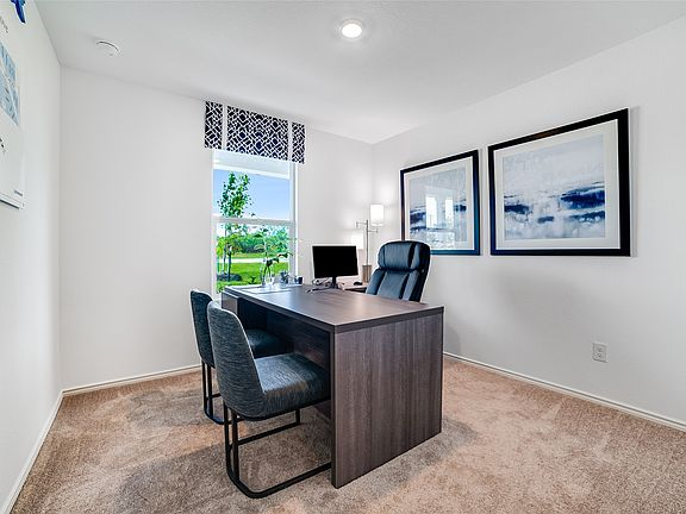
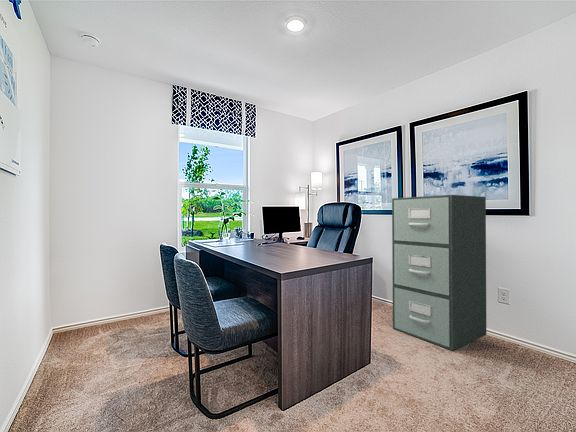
+ filing cabinet (436, 264)
